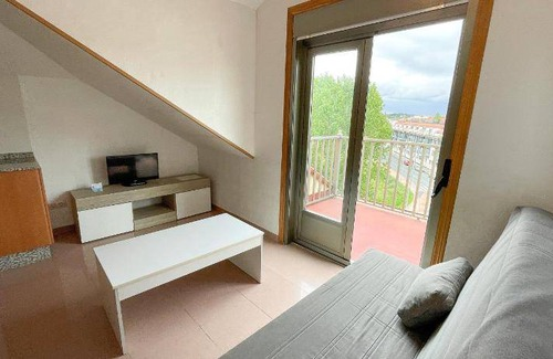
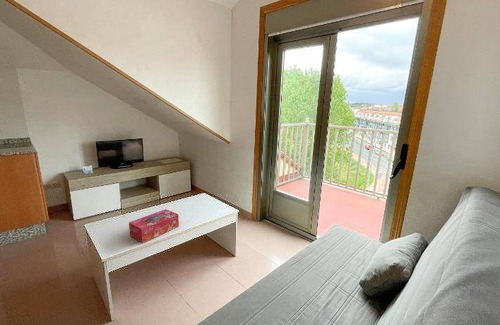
+ tissue box (155, 224)
